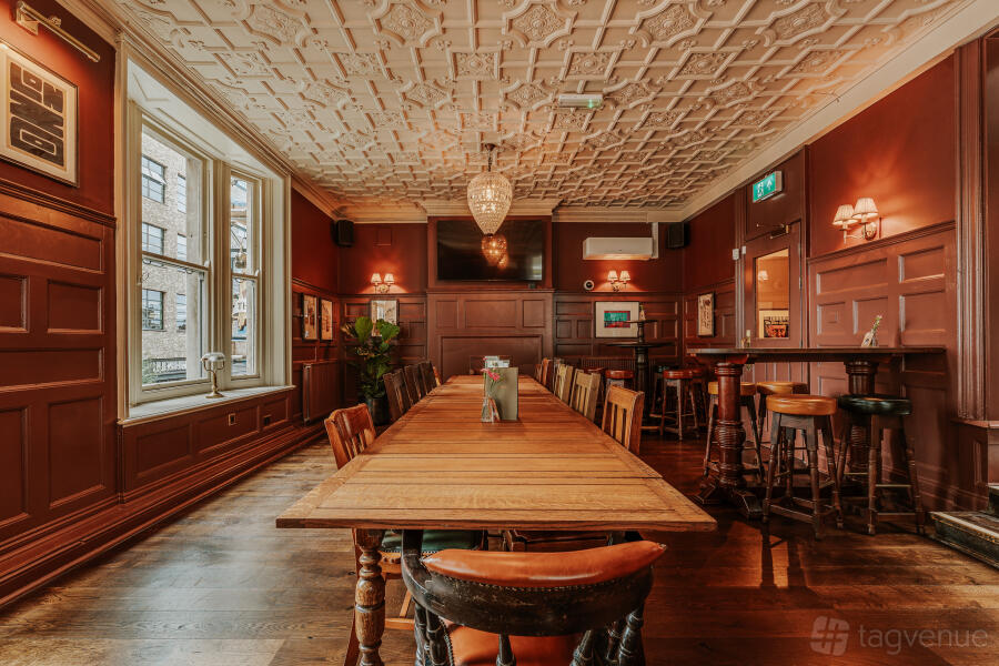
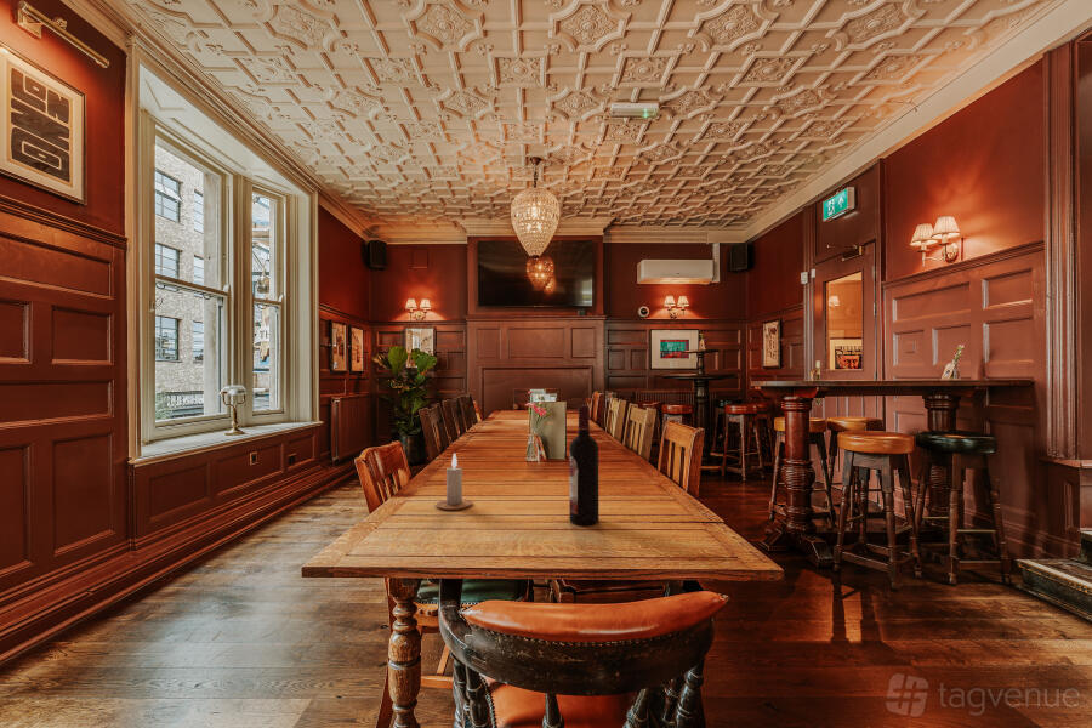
+ candle (454, 478)
+ wine bottle (584, 462)
